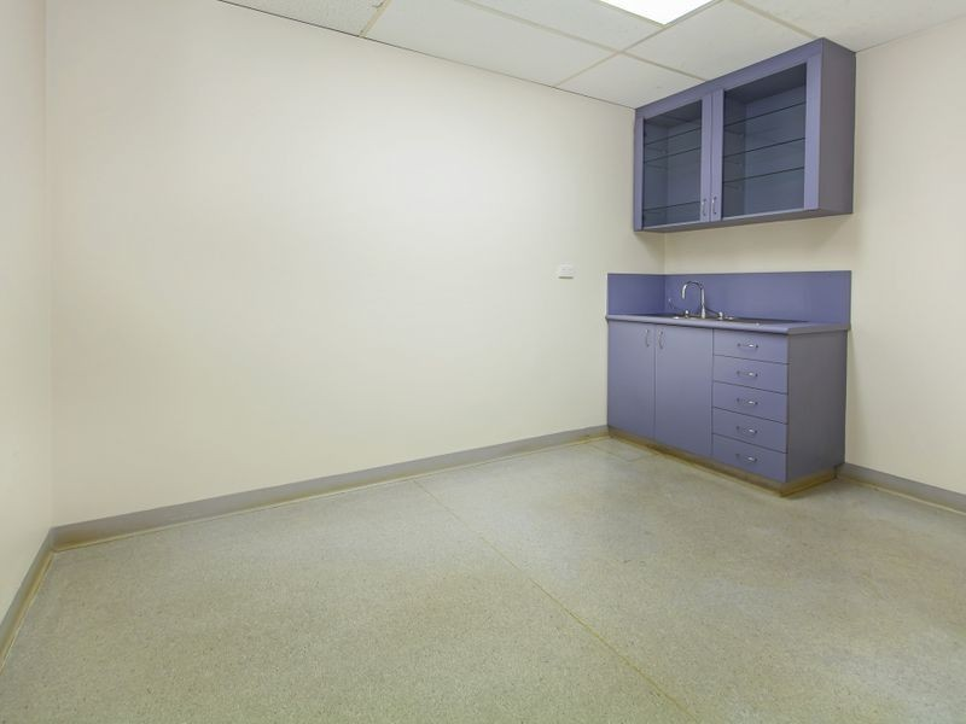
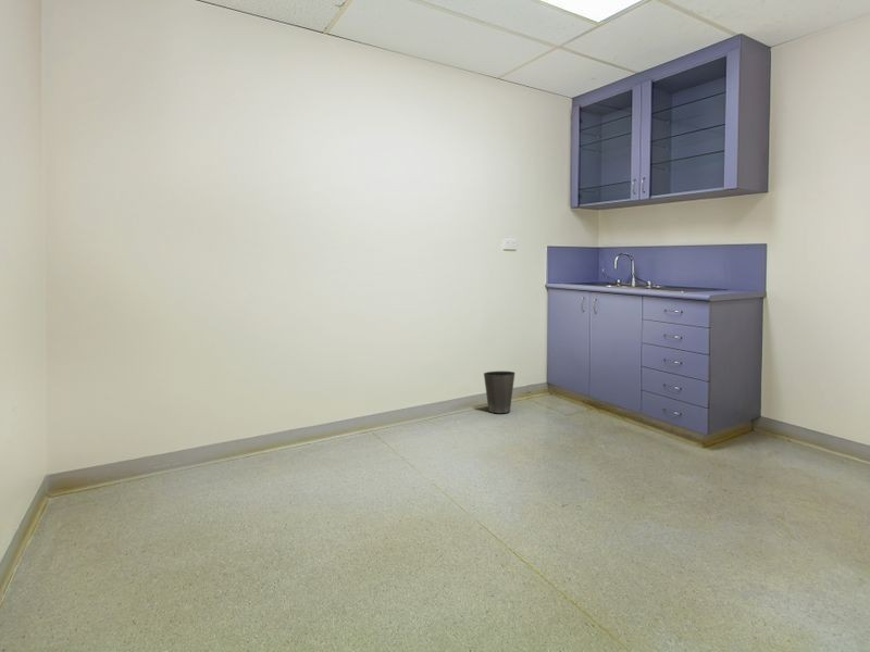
+ waste basket (498, 391)
